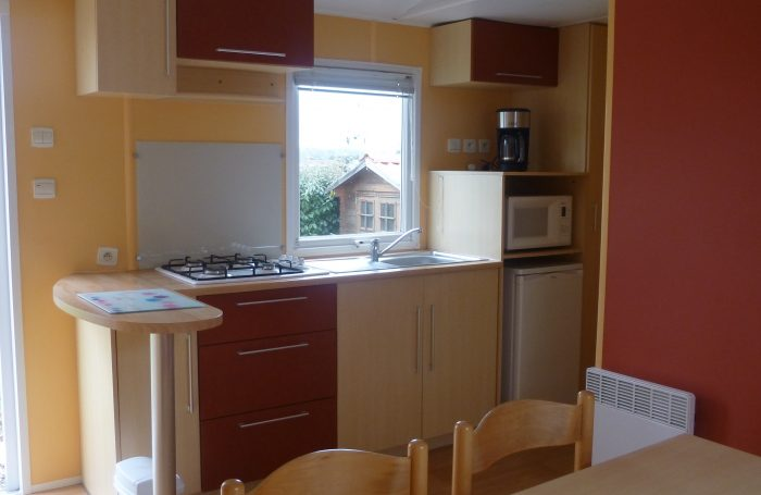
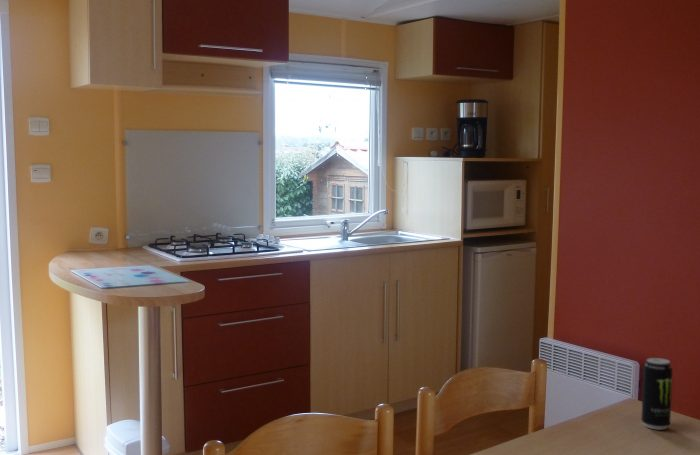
+ beverage can (656, 393)
